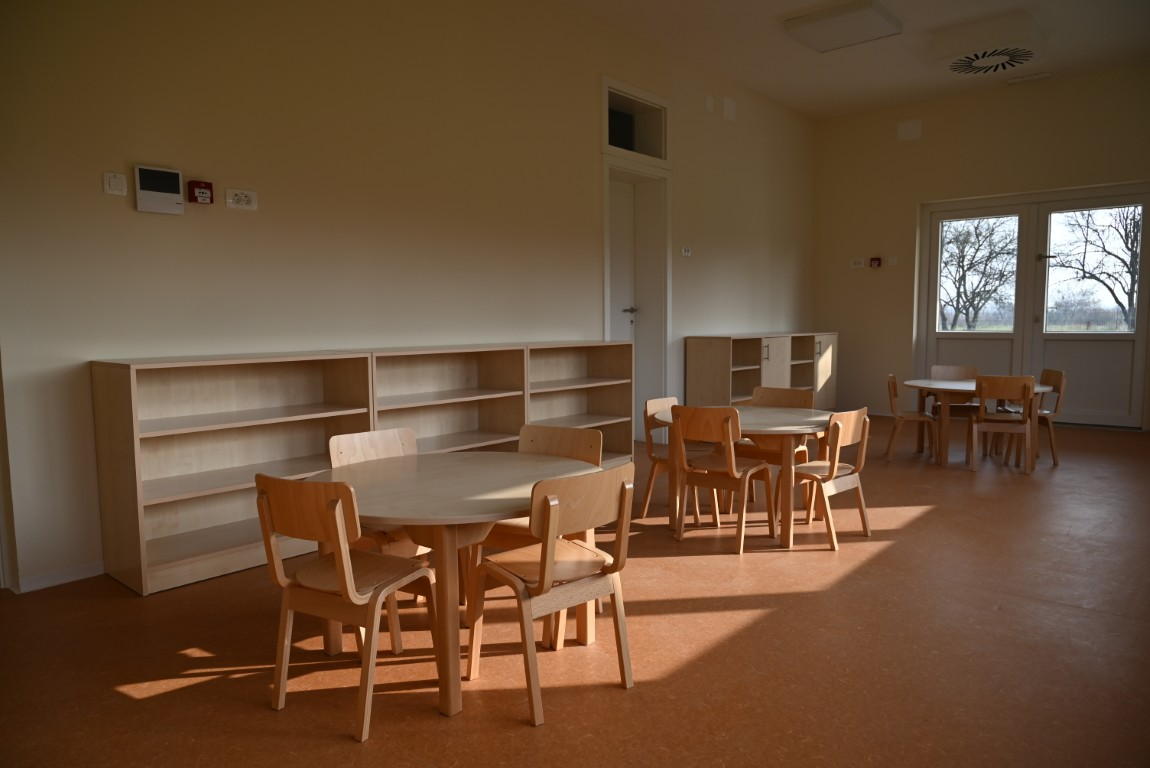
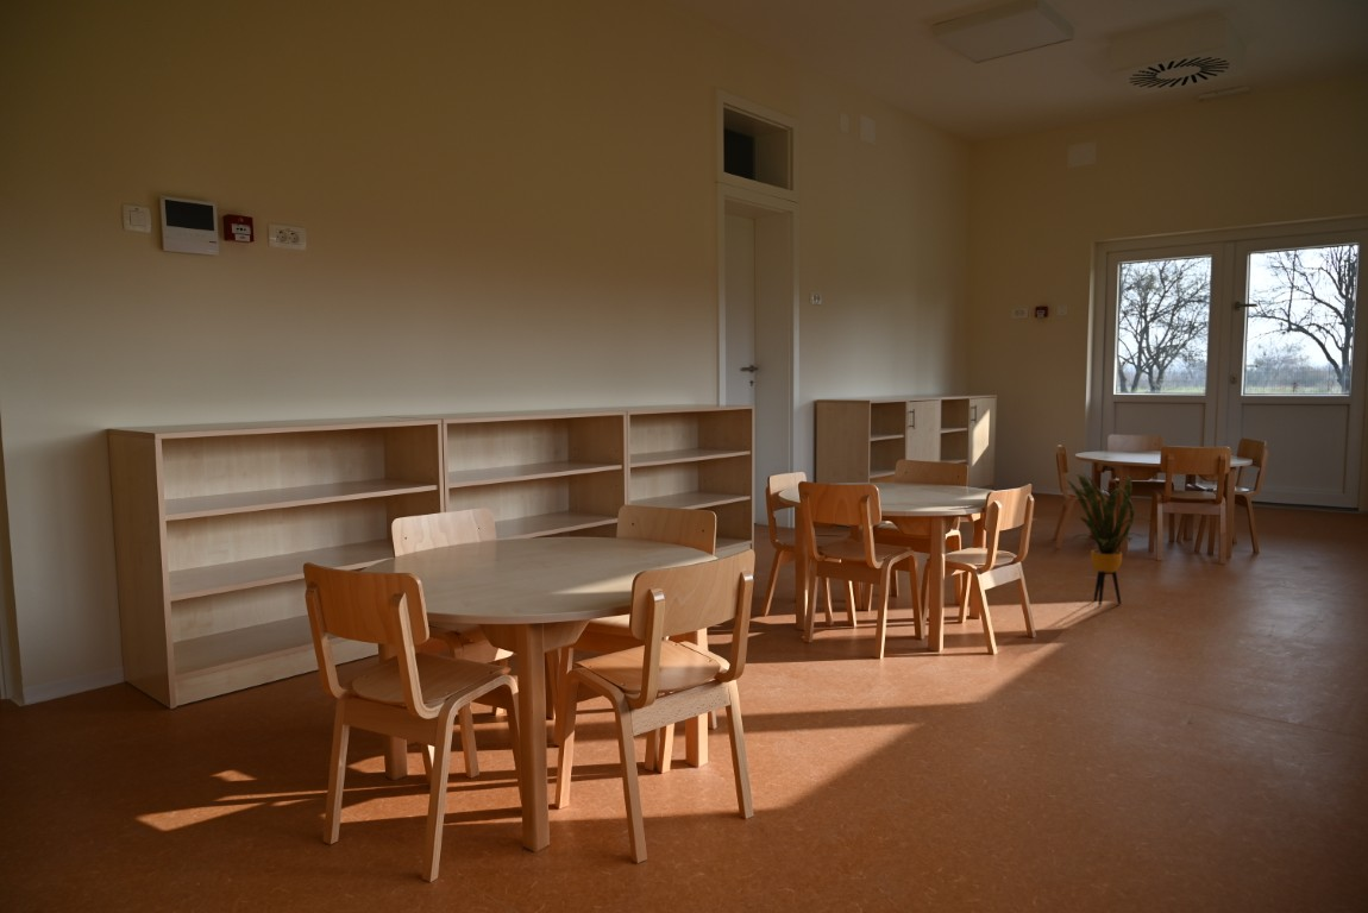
+ house plant (1097, 536)
